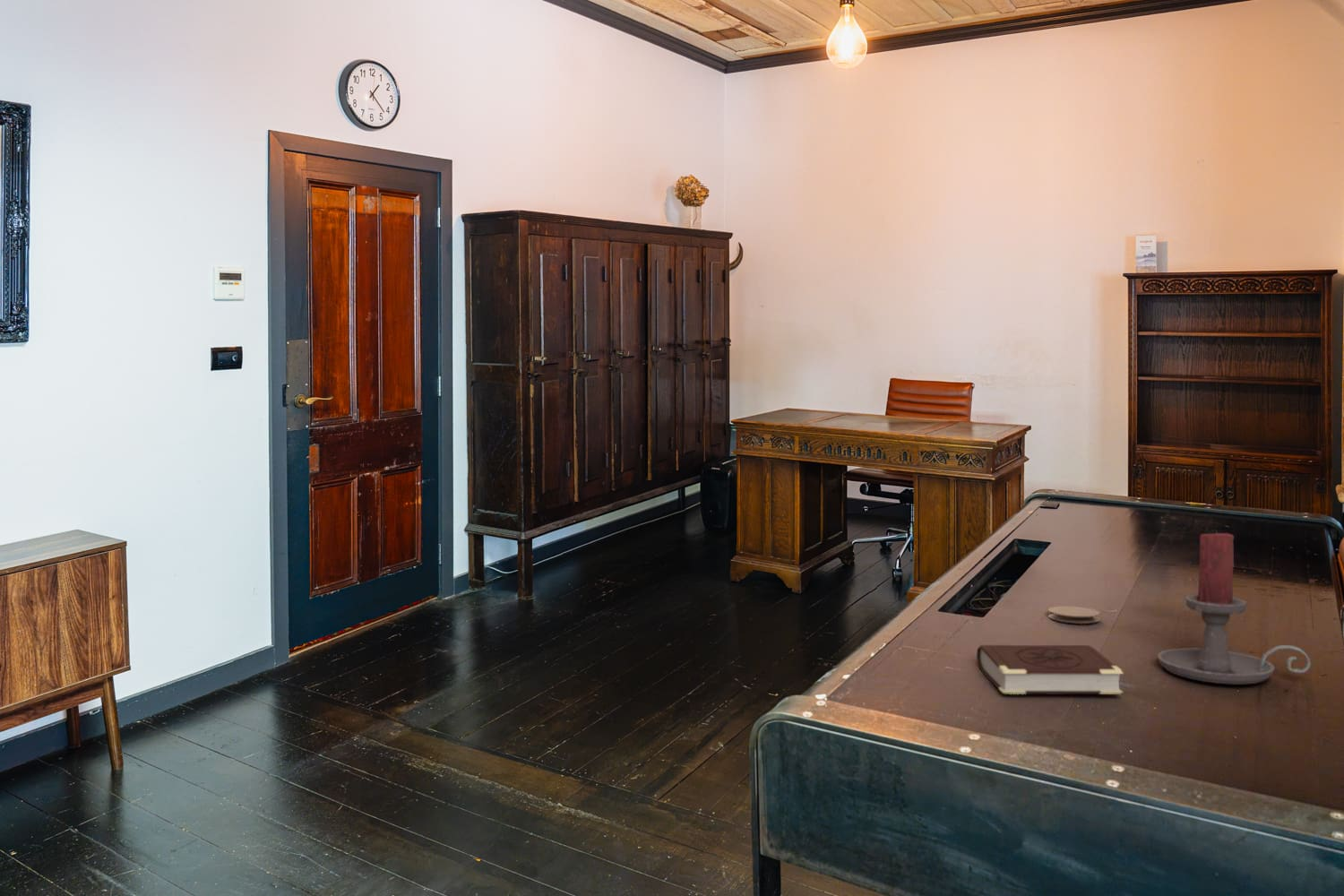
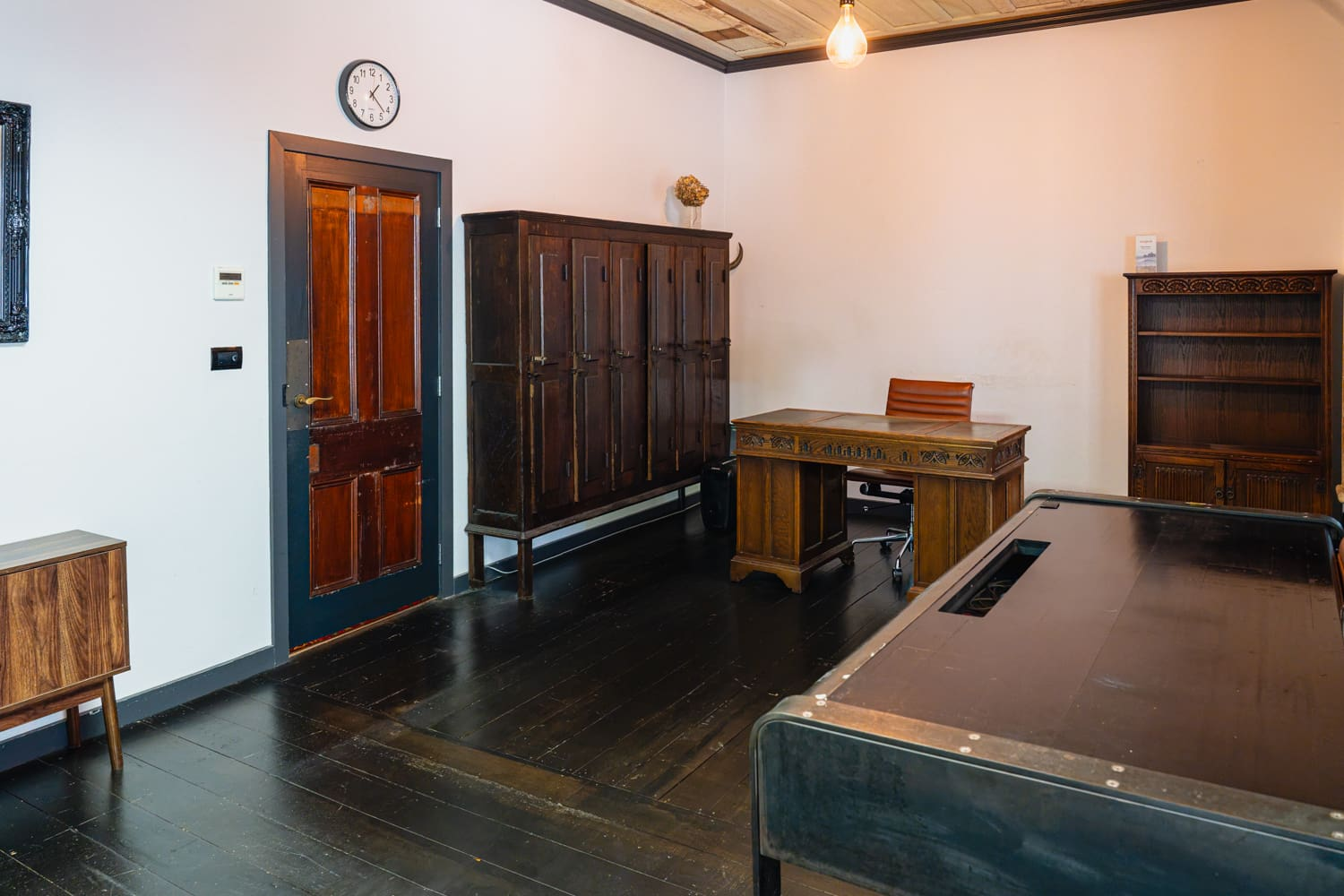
- candle holder (1233, 603)
- book (1046, 667)
- coaster (1073, 614)
